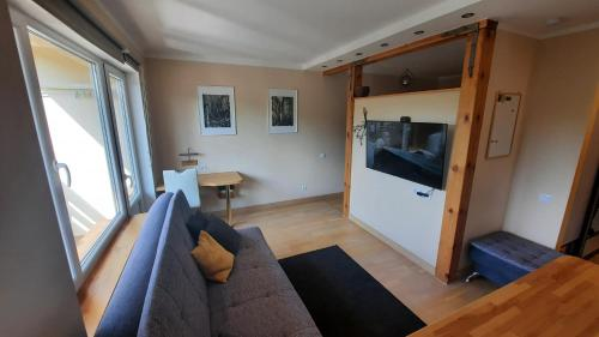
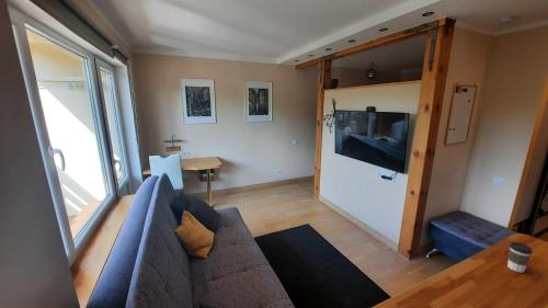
+ coffee cup (518, 256)
